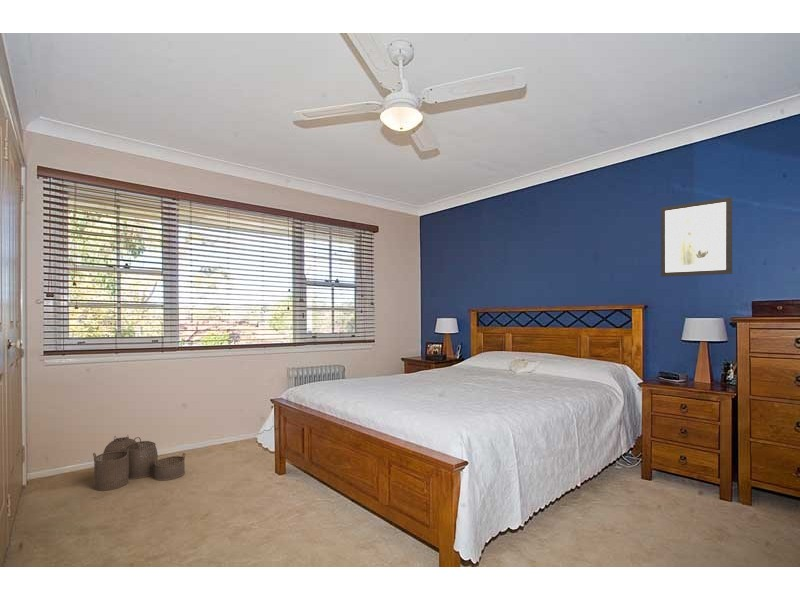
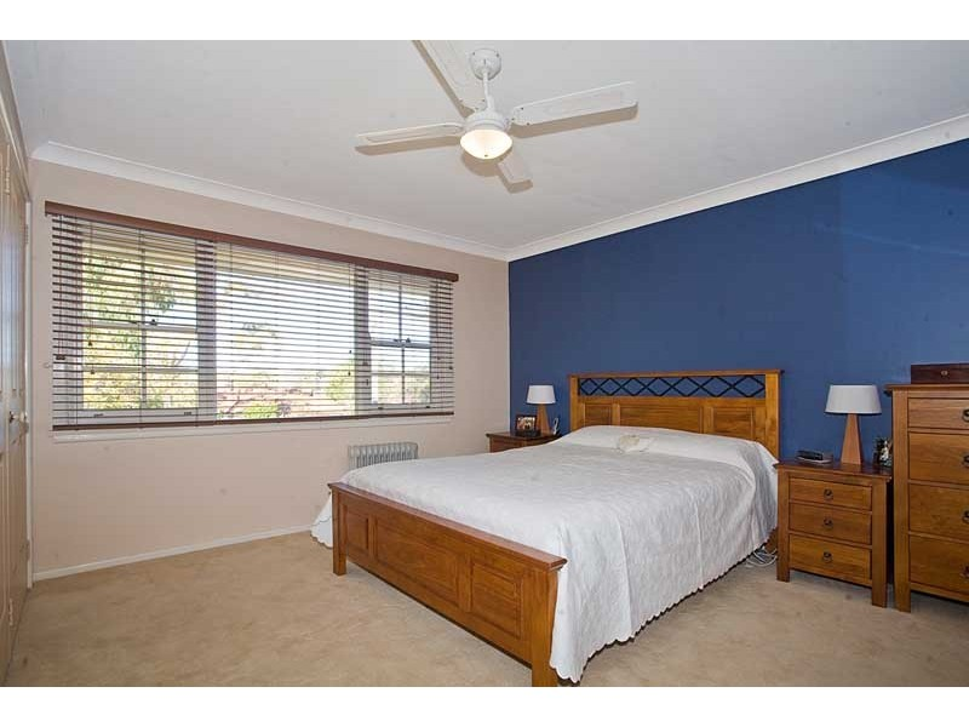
- wall art (694, 239)
- woven basket (135, 455)
